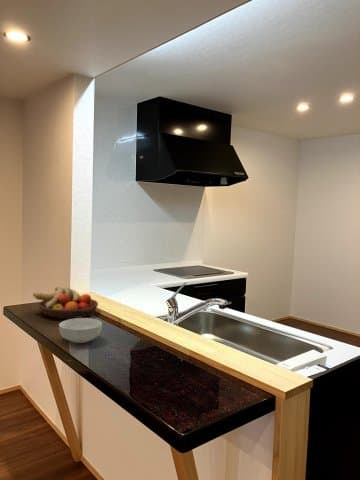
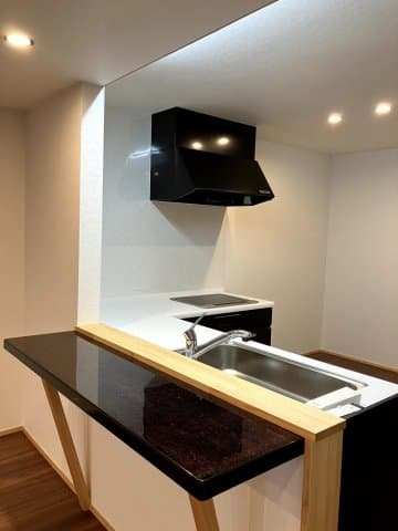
- cereal bowl (80, 331)
- fruit bowl (68, 300)
